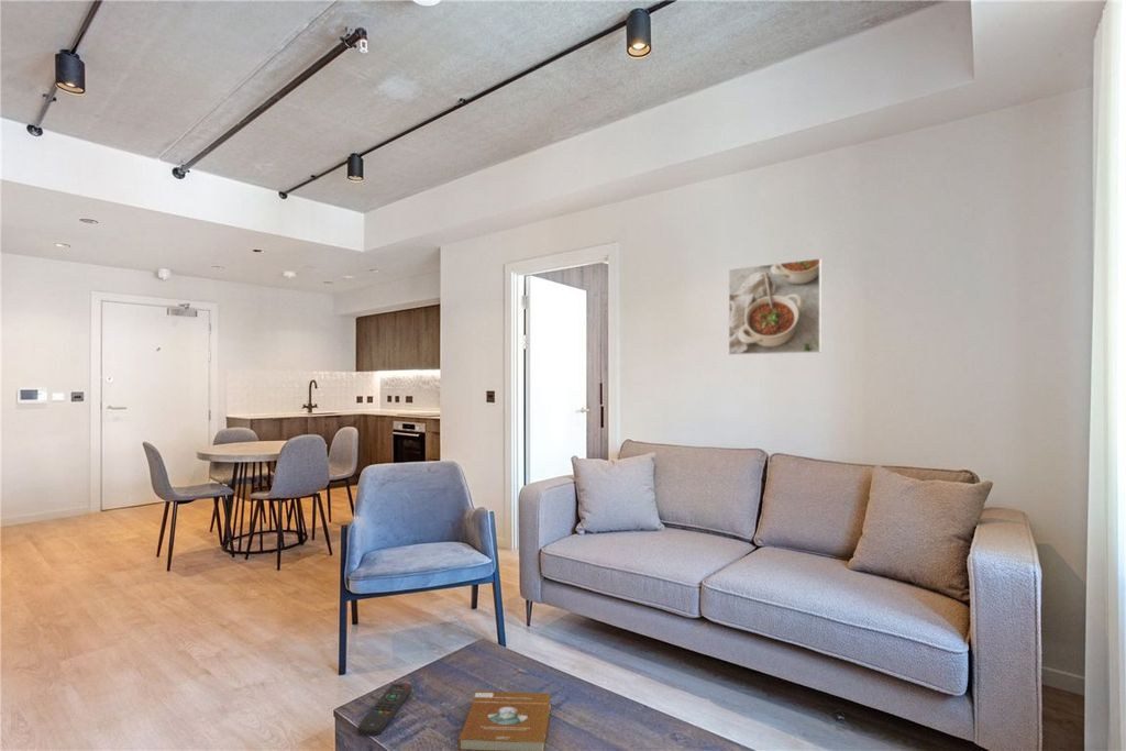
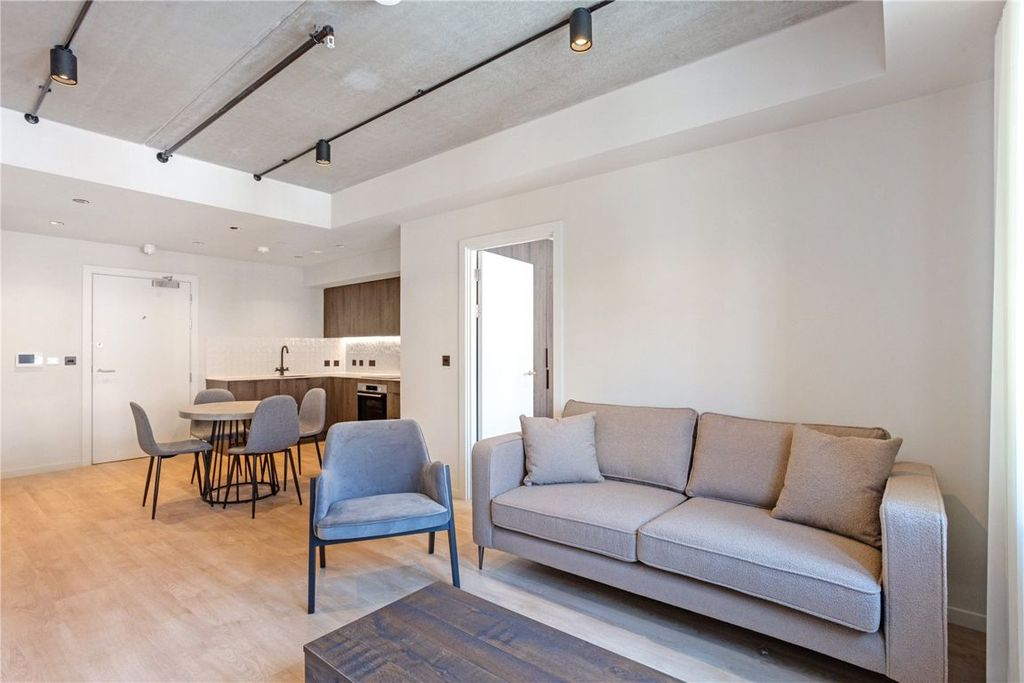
- book (507, 719)
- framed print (772, 309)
- remote control (386, 707)
